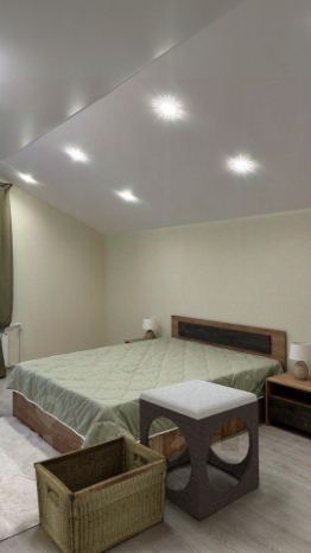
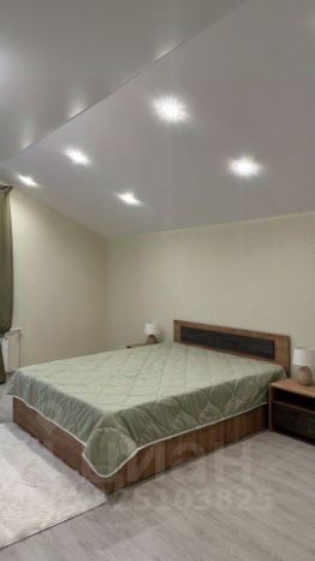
- footstool (197, 437)
- hamper (101, 490)
